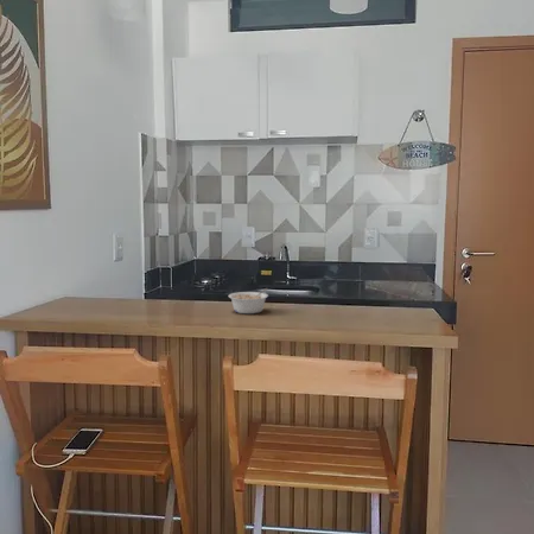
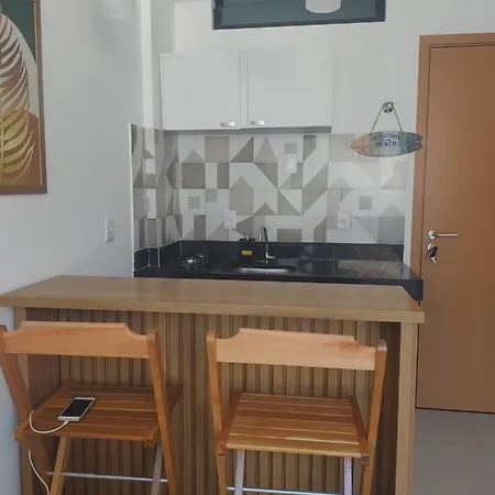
- legume (248, 300)
